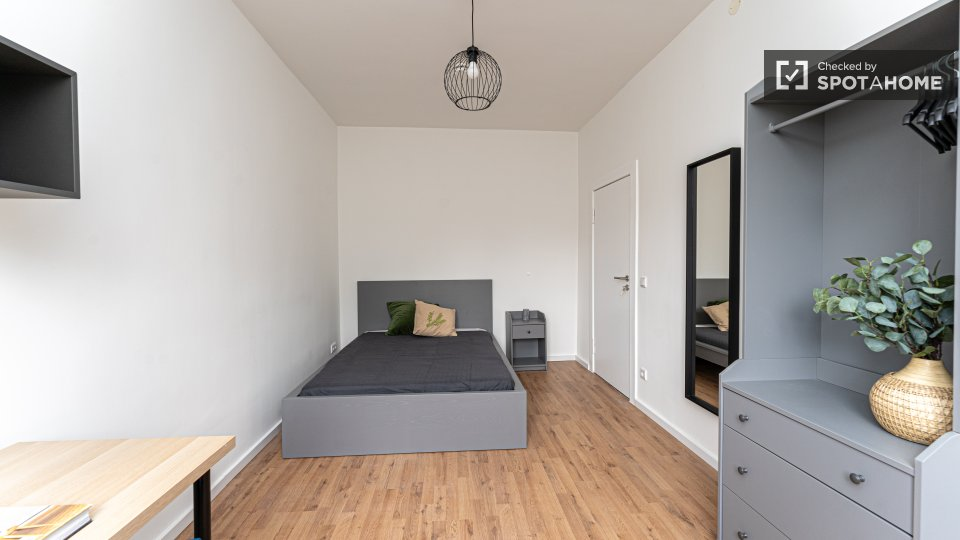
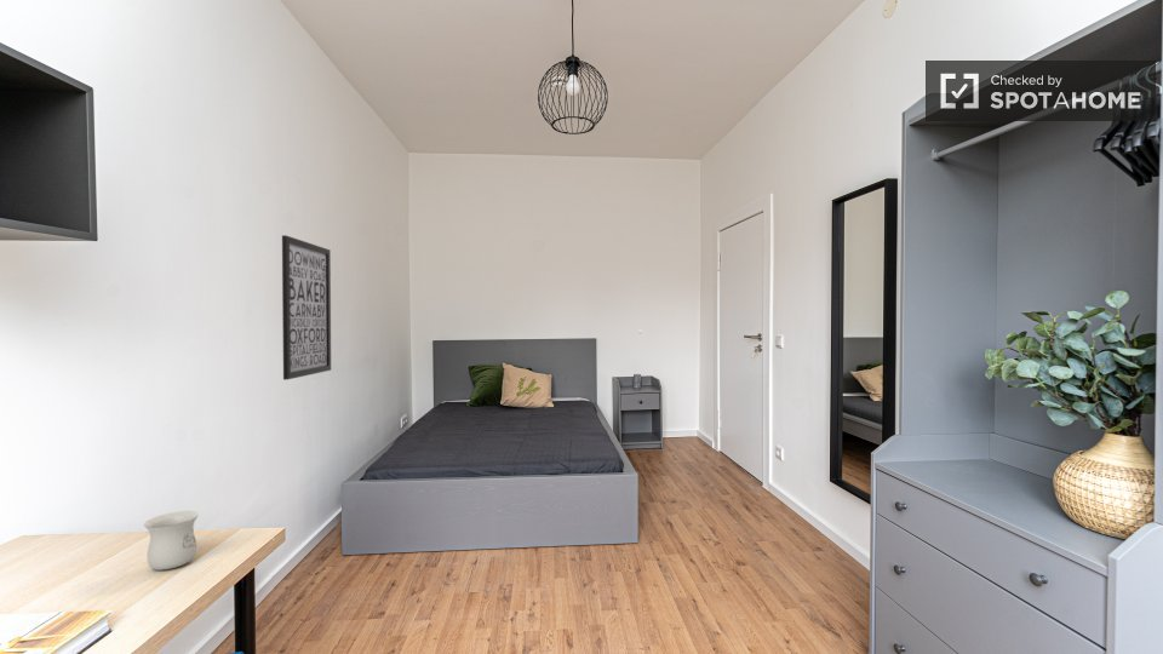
+ mug (171, 538)
+ wall art (308, 309)
